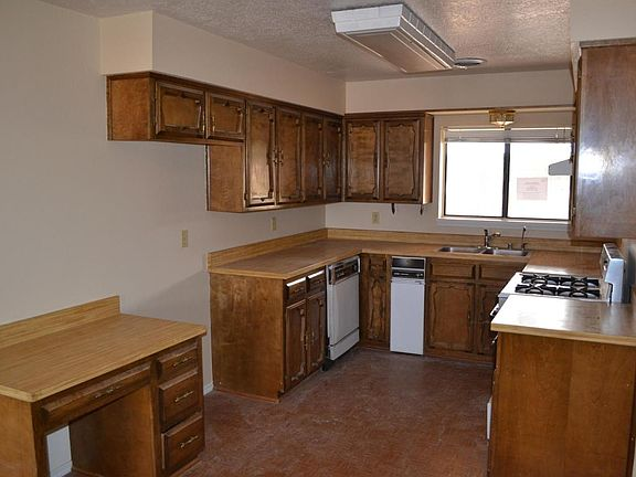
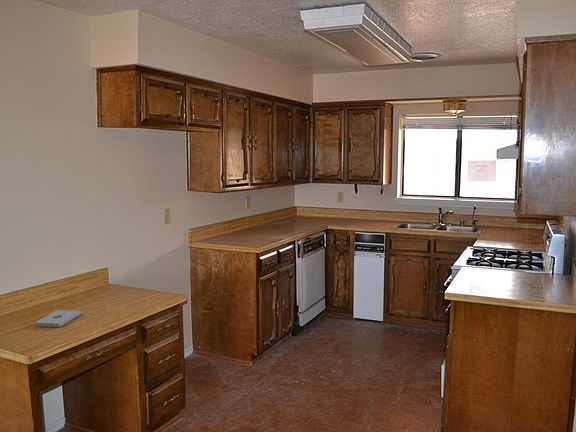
+ notepad (58, 318)
